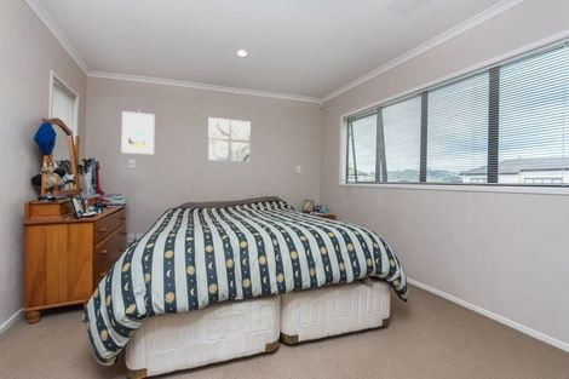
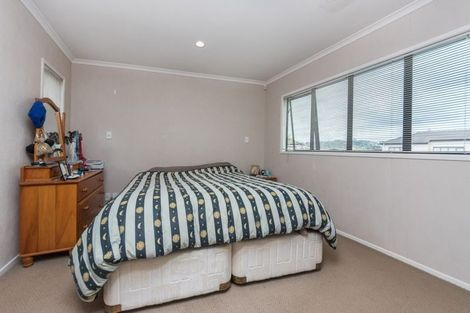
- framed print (138, 133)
- wall art (230, 139)
